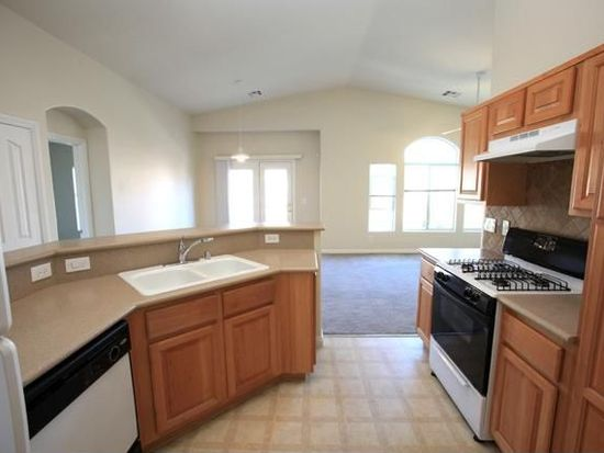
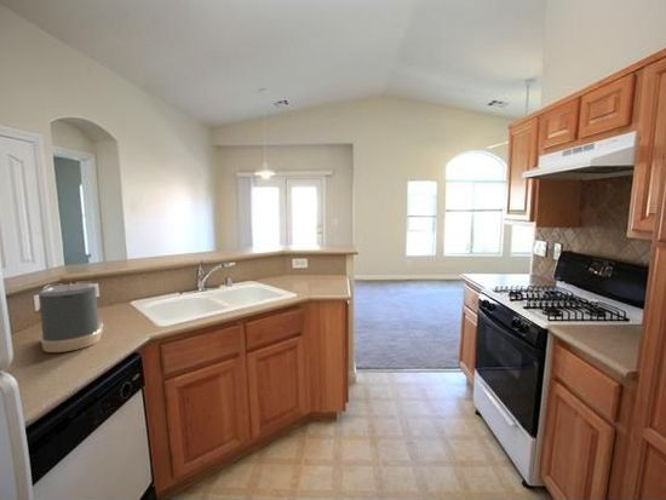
+ coffee maker (70, 310)
